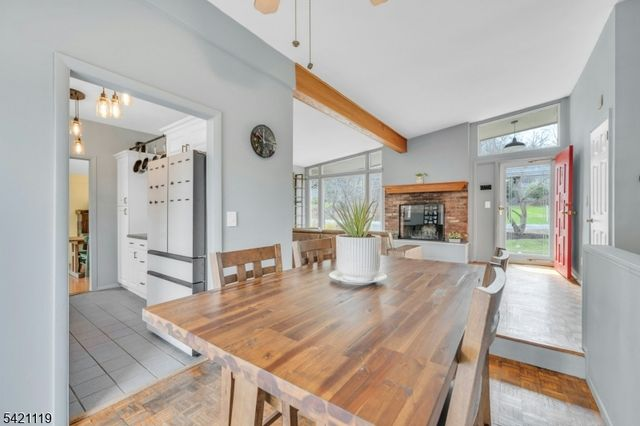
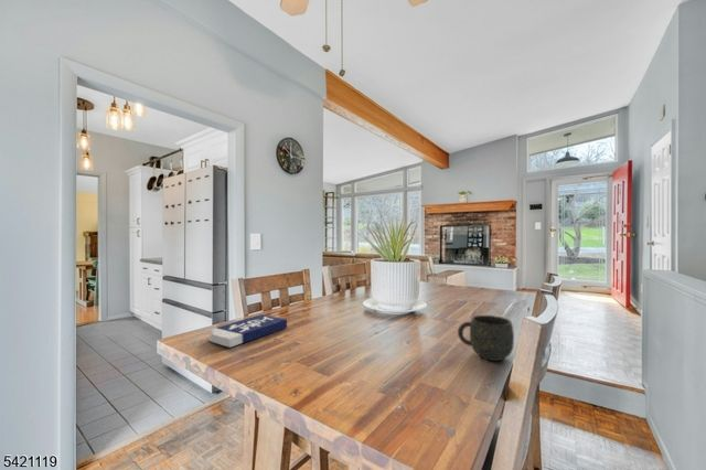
+ book (247, 329)
+ mug (484, 337)
